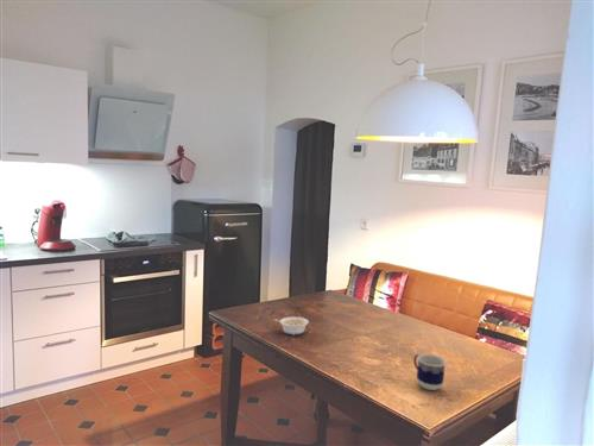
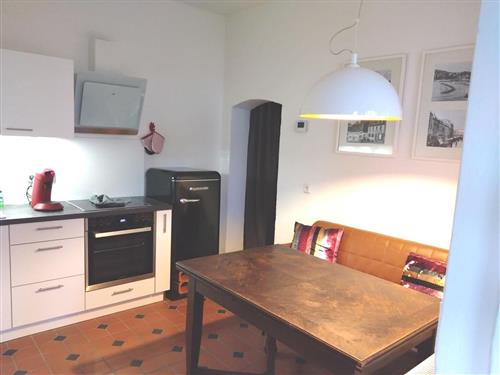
- cup (426, 371)
- legume (292, 325)
